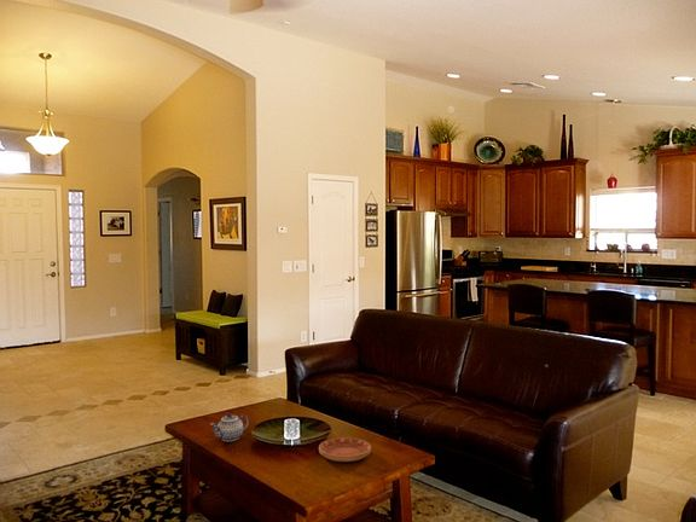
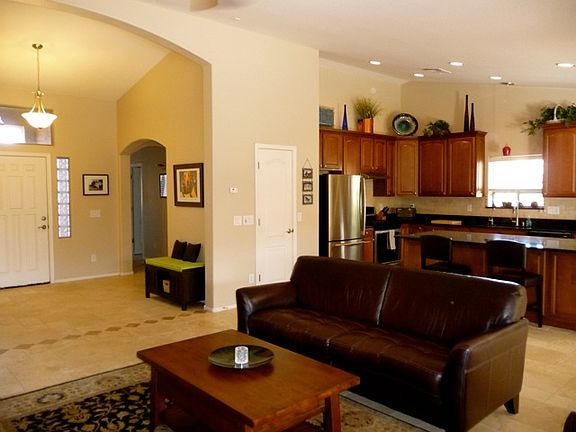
- saucer (344, 450)
- teapot (230, 425)
